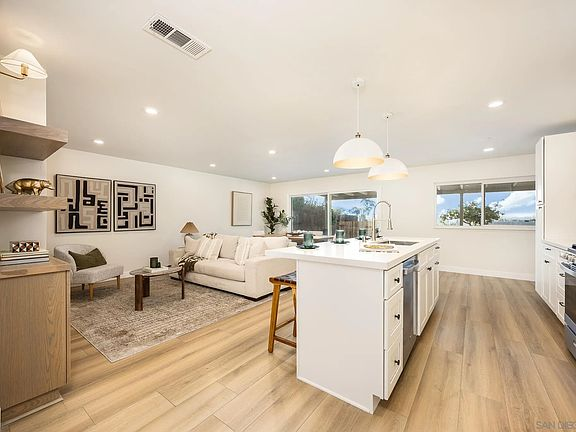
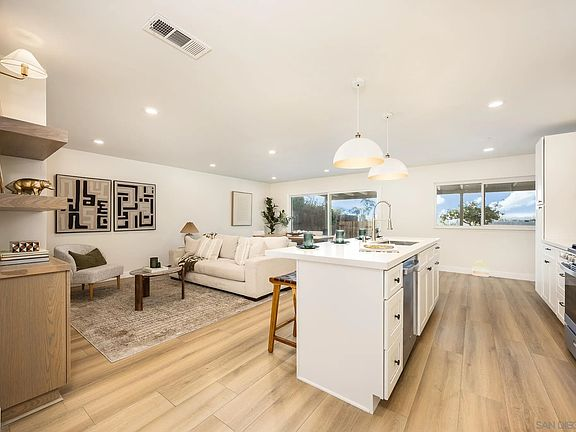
+ basket (480, 268)
